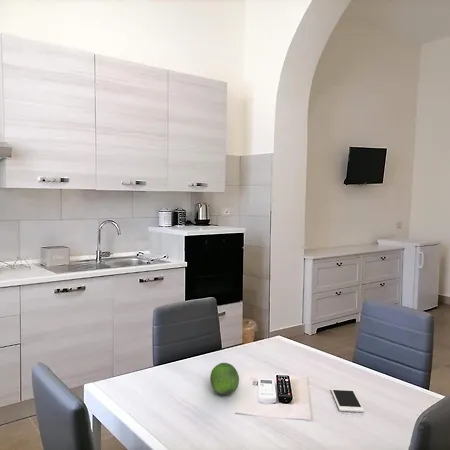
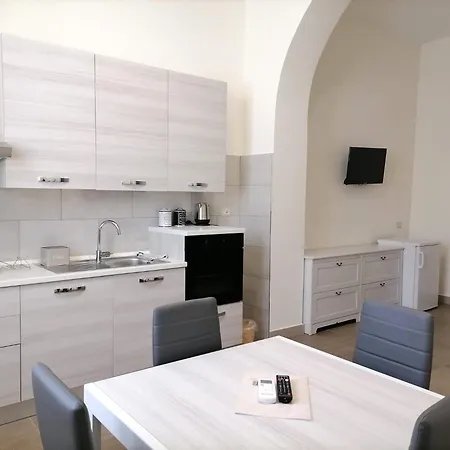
- fruit (224, 376)
- cell phone (346, 399)
